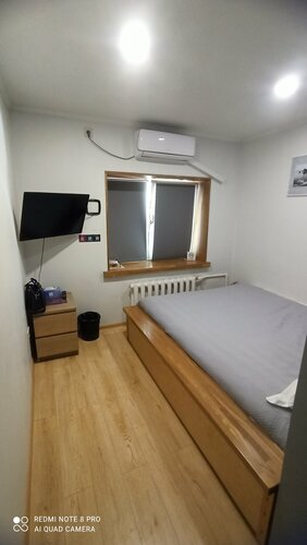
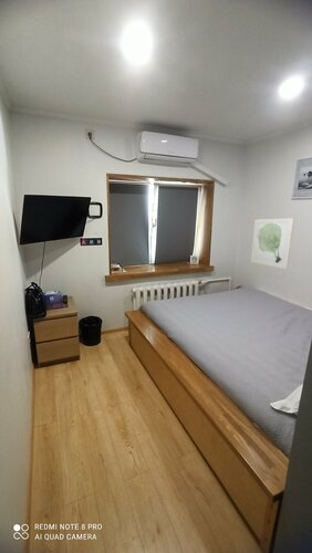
+ wall art (270, 242)
